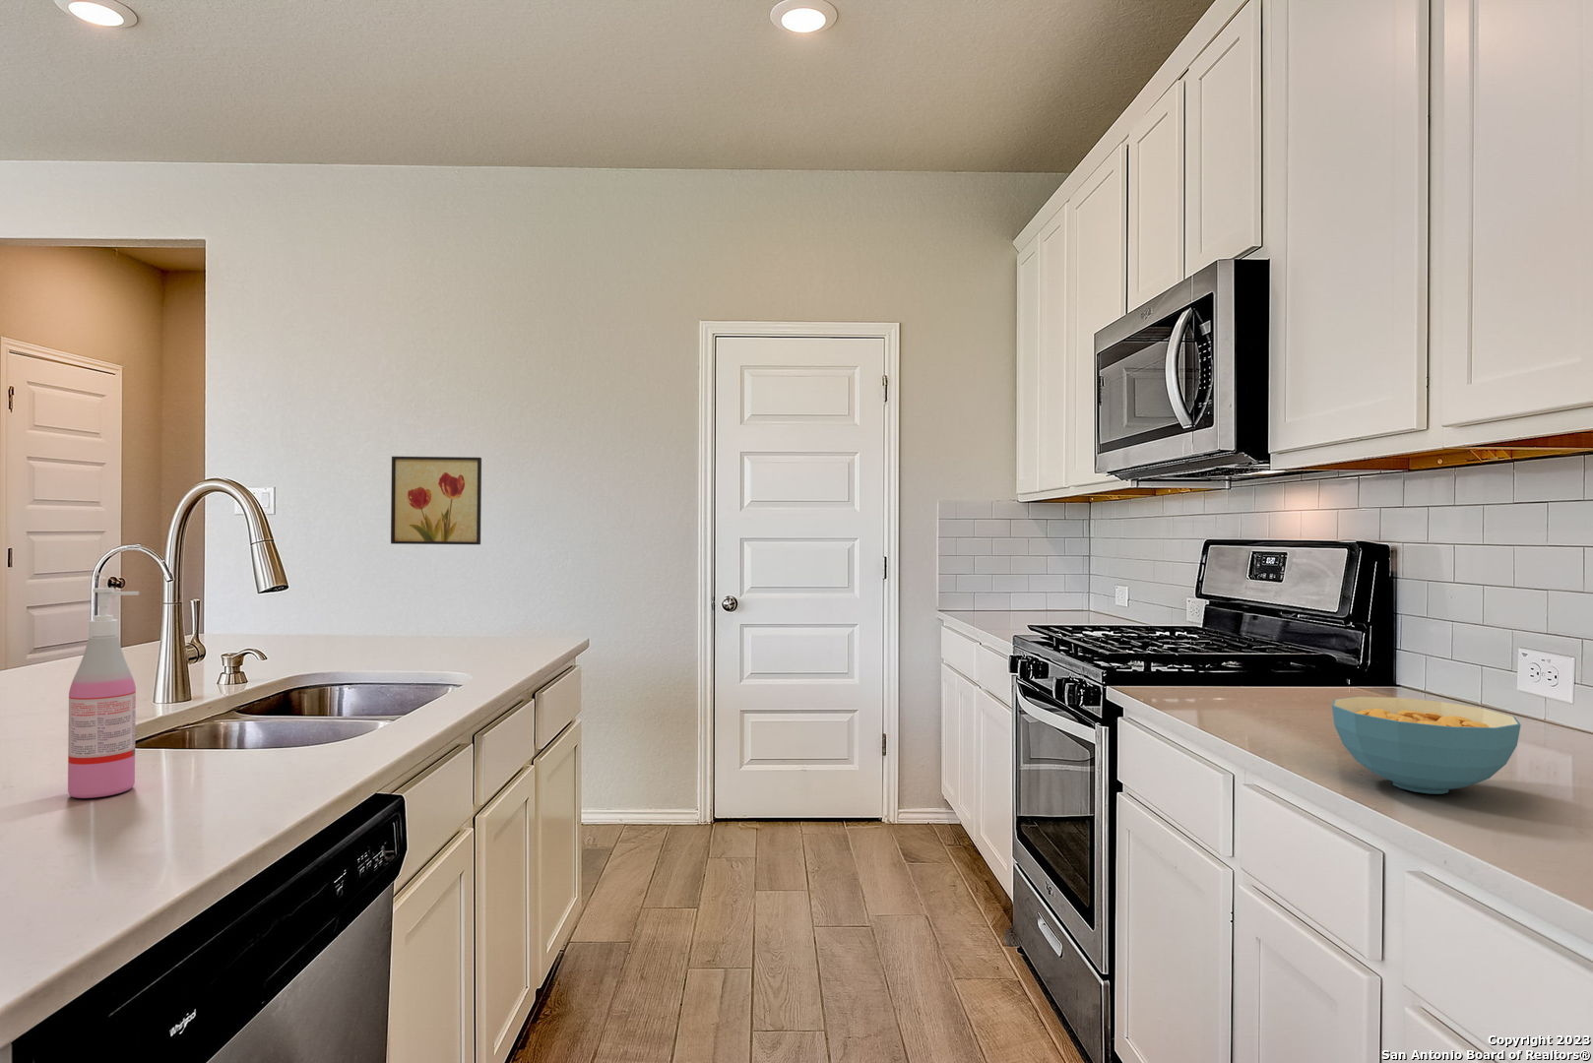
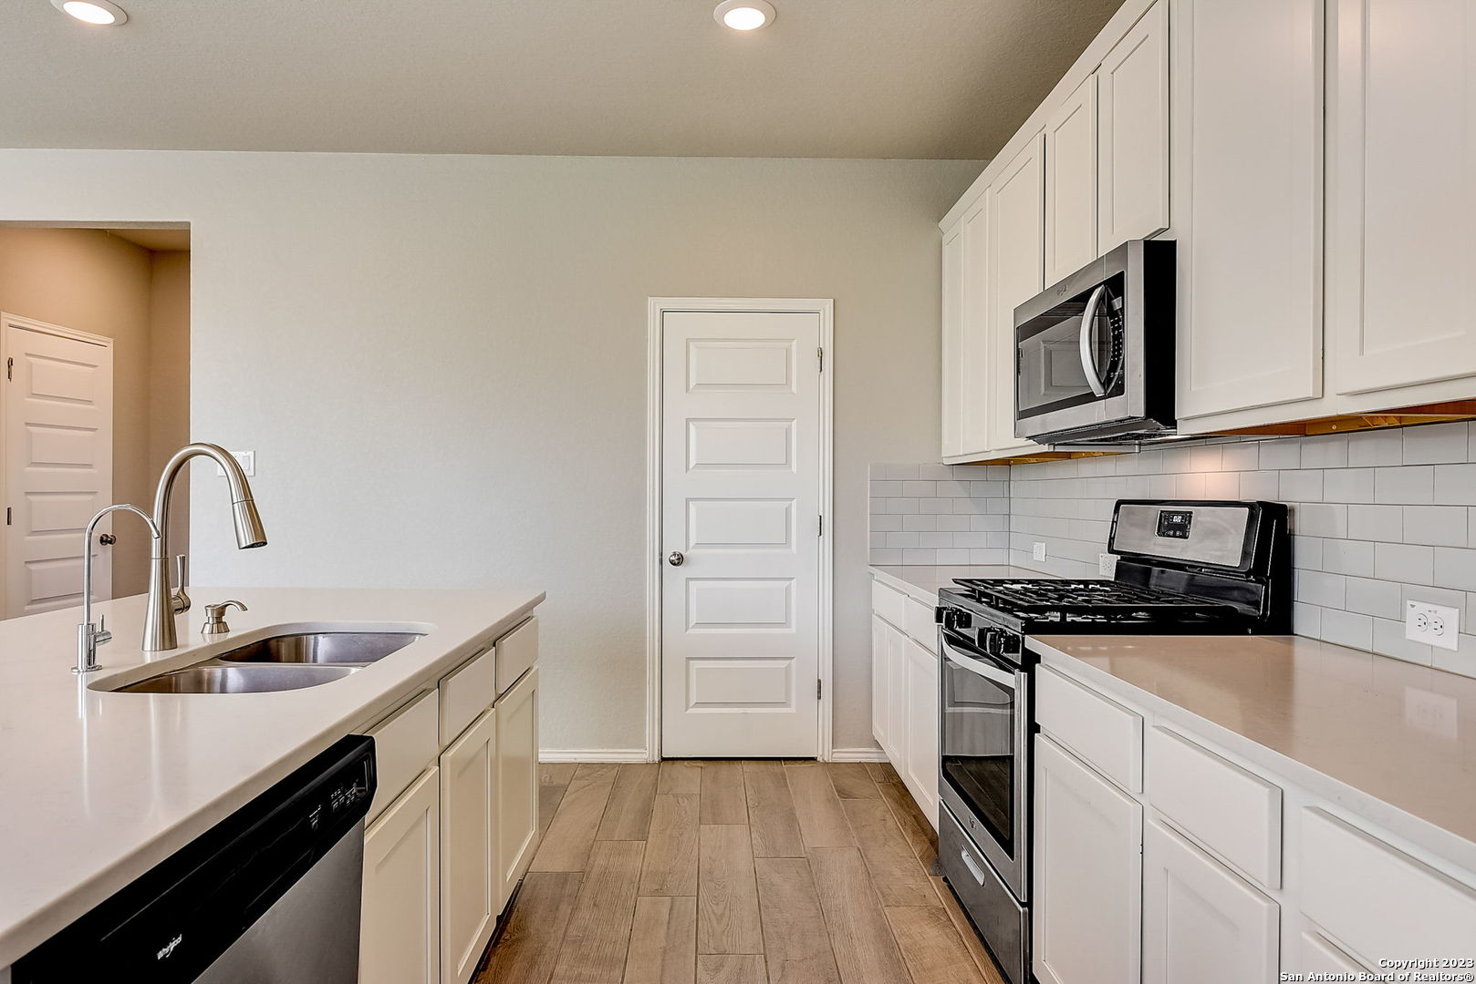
- soap dispenser (104, 689)
- wall art (437, 499)
- cereal bowl (1420, 749)
